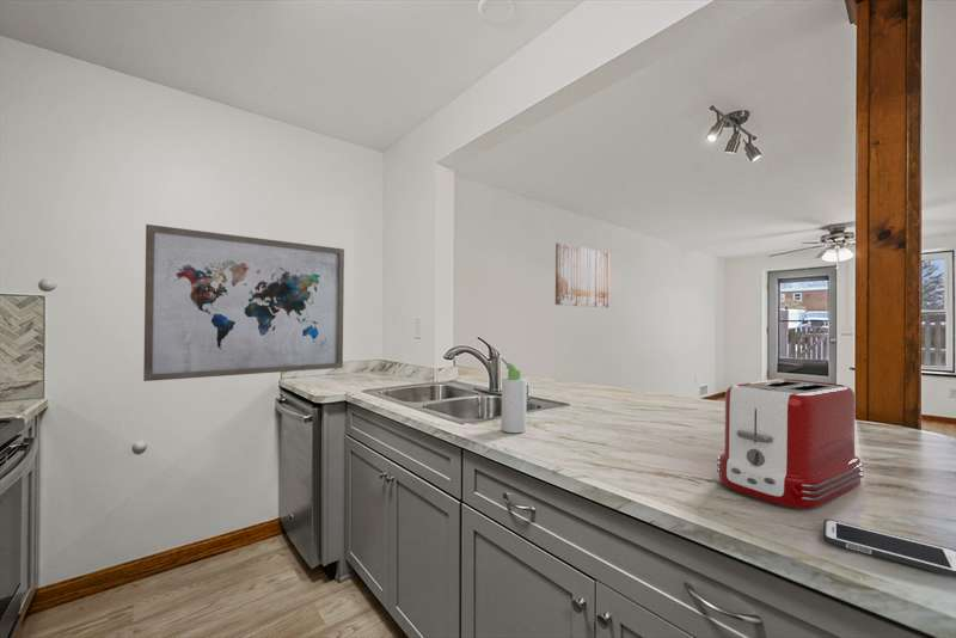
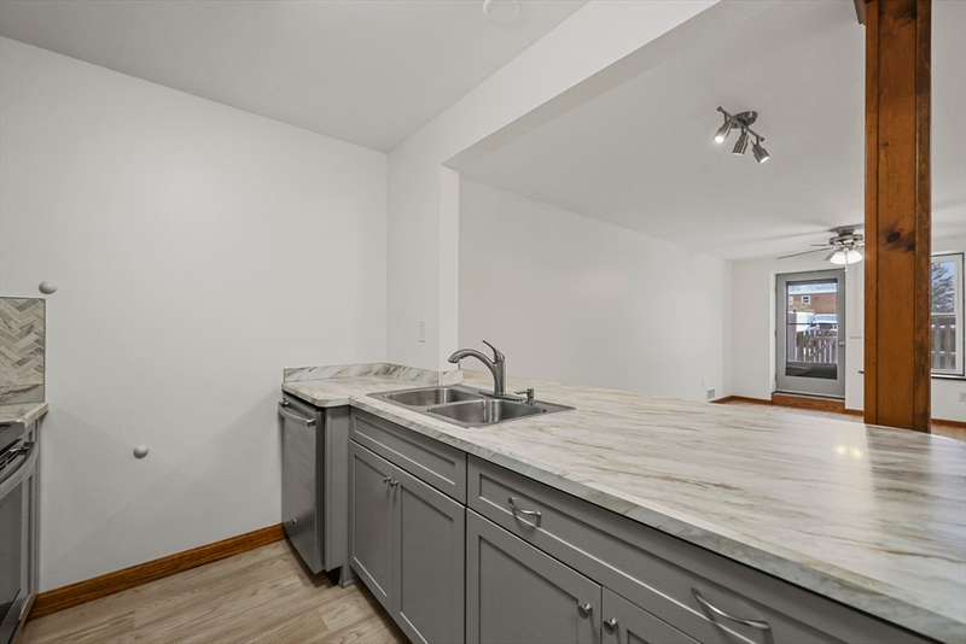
- toaster (789, 433)
- wall art (583, 277)
- wall art (257, 306)
- cell phone (889, 546)
- bottle (511, 394)
